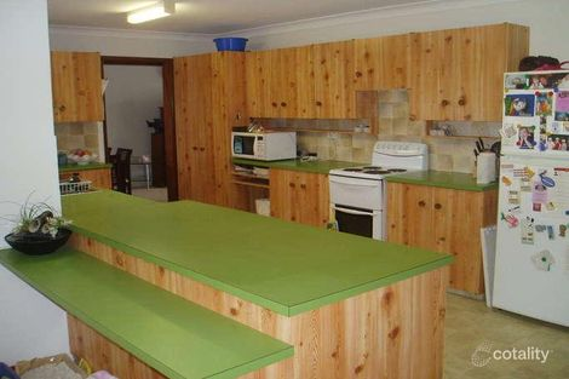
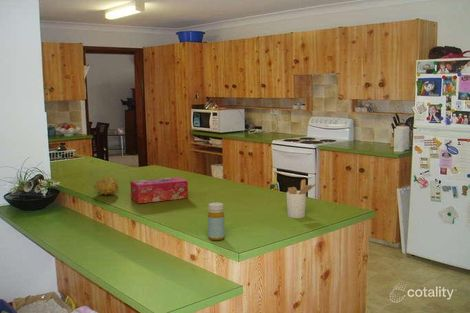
+ fruit (106, 185)
+ tissue box (159, 189)
+ utensil holder (300, 199)
+ bottle (216, 221)
